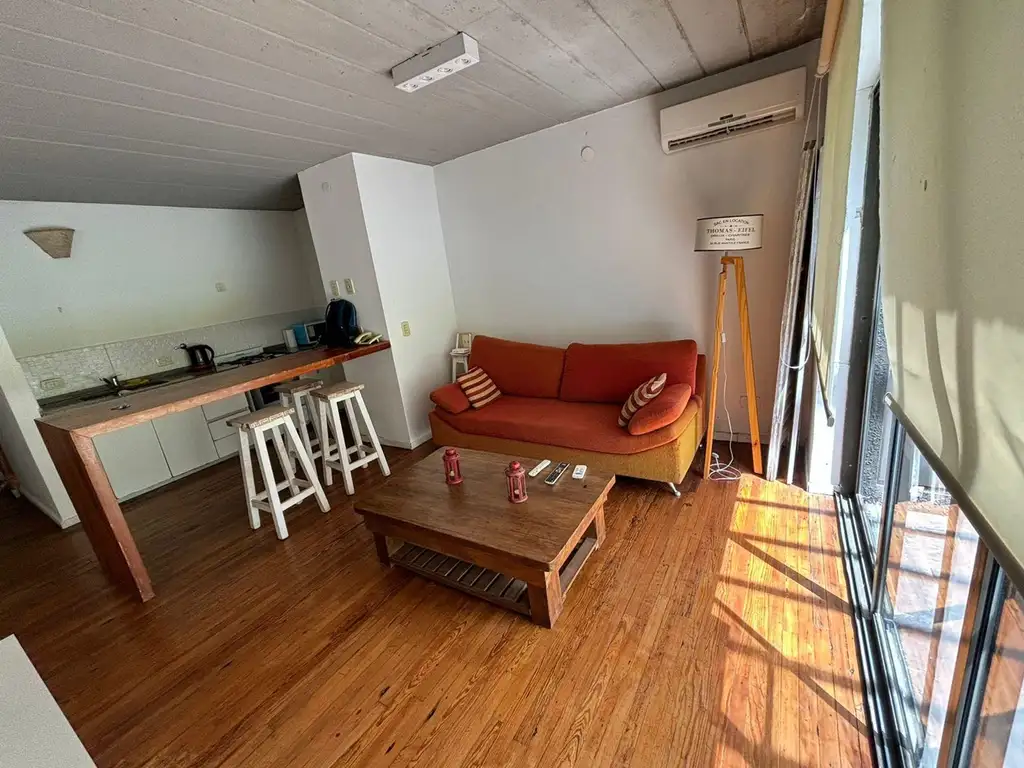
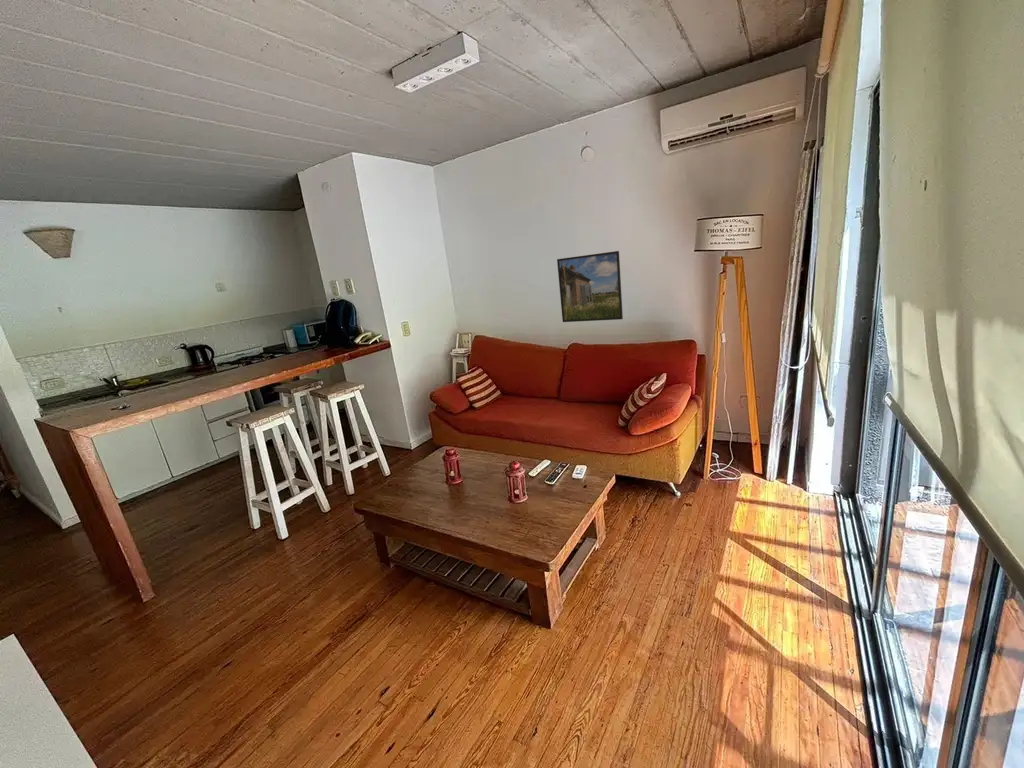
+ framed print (589, 288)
